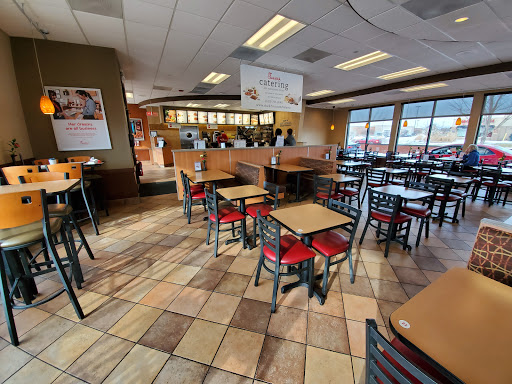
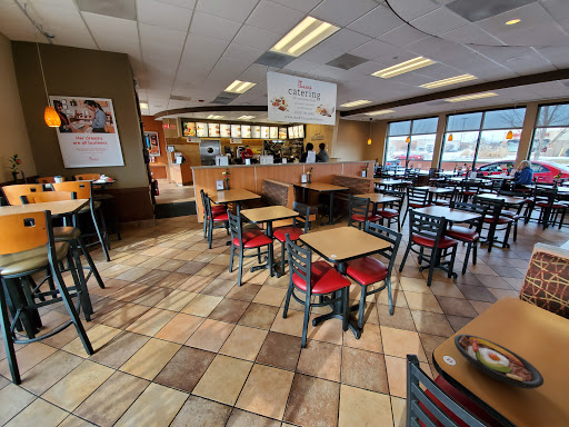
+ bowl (492, 361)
